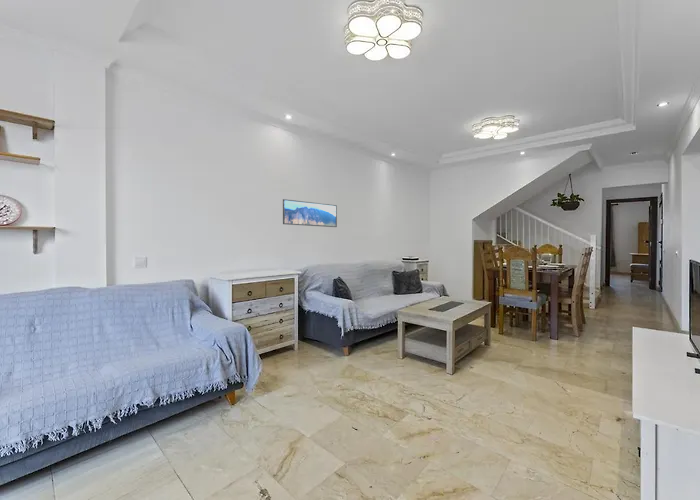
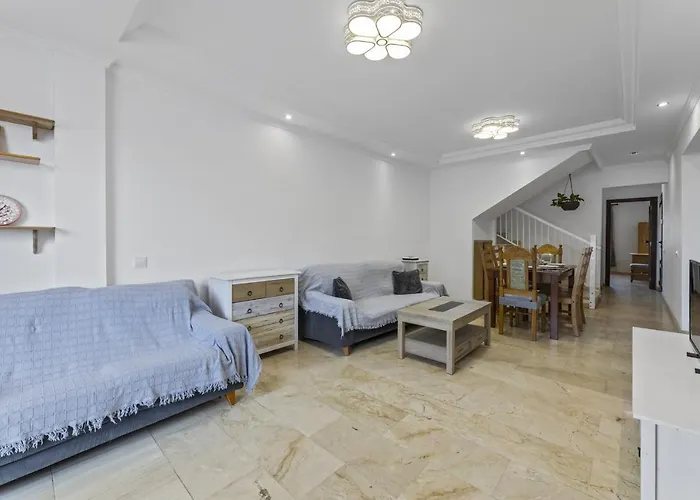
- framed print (311, 214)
